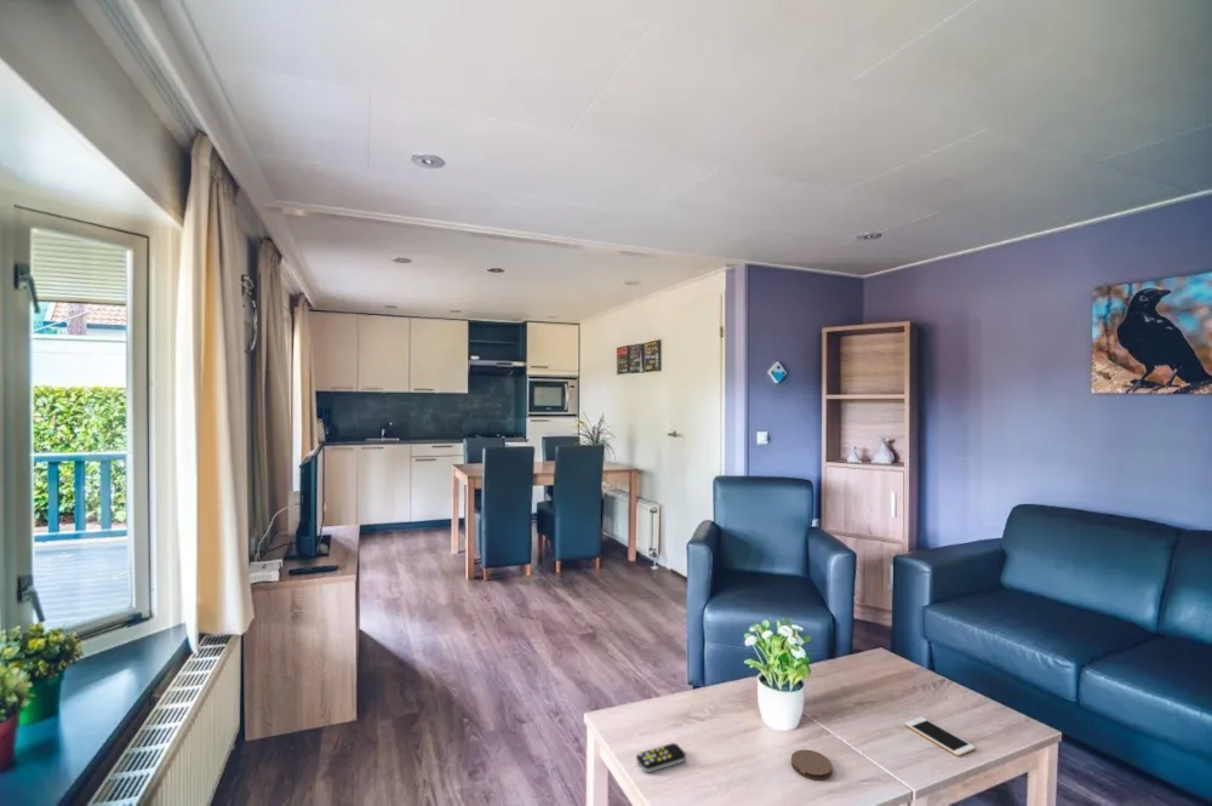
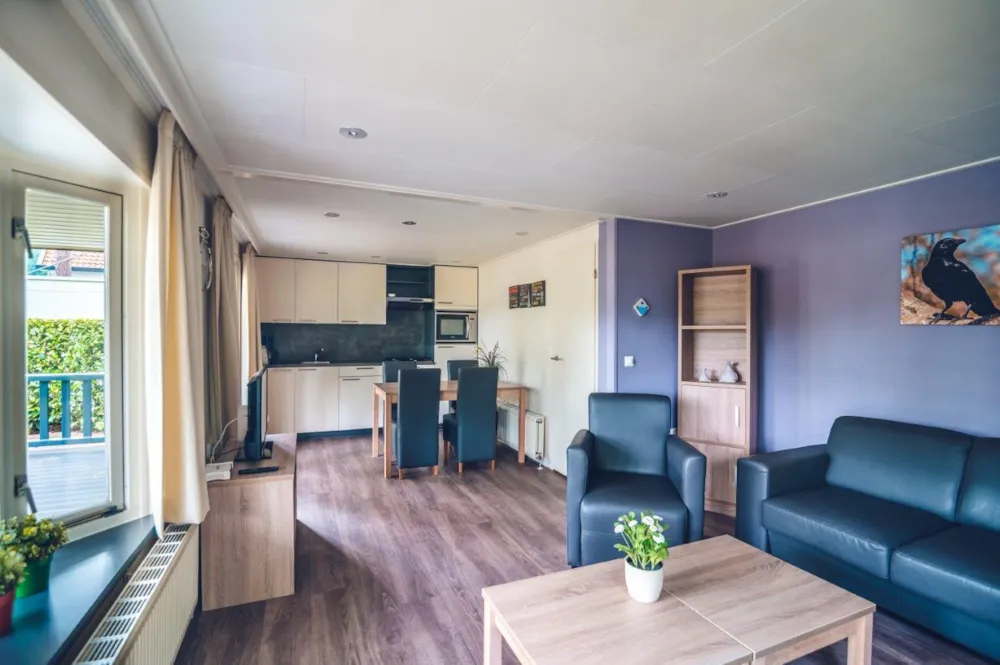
- cell phone (938, 734)
- remote control (661, 756)
- coaster (811, 764)
